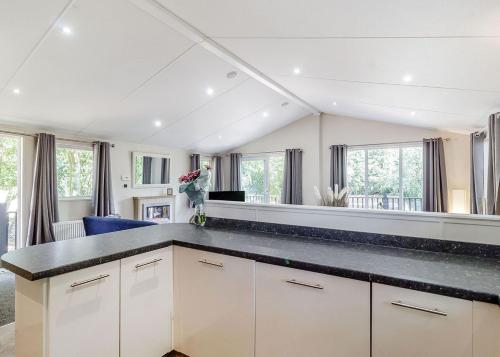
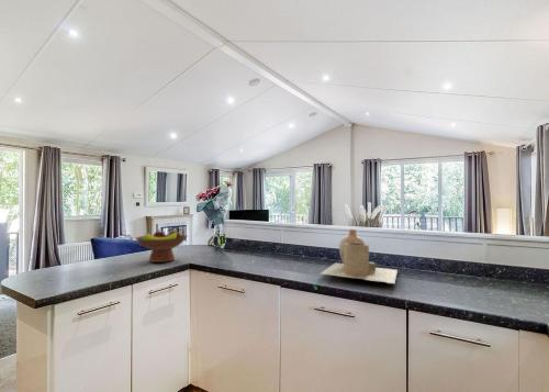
+ vase (360, 253)
+ fruit bowl (161, 244)
